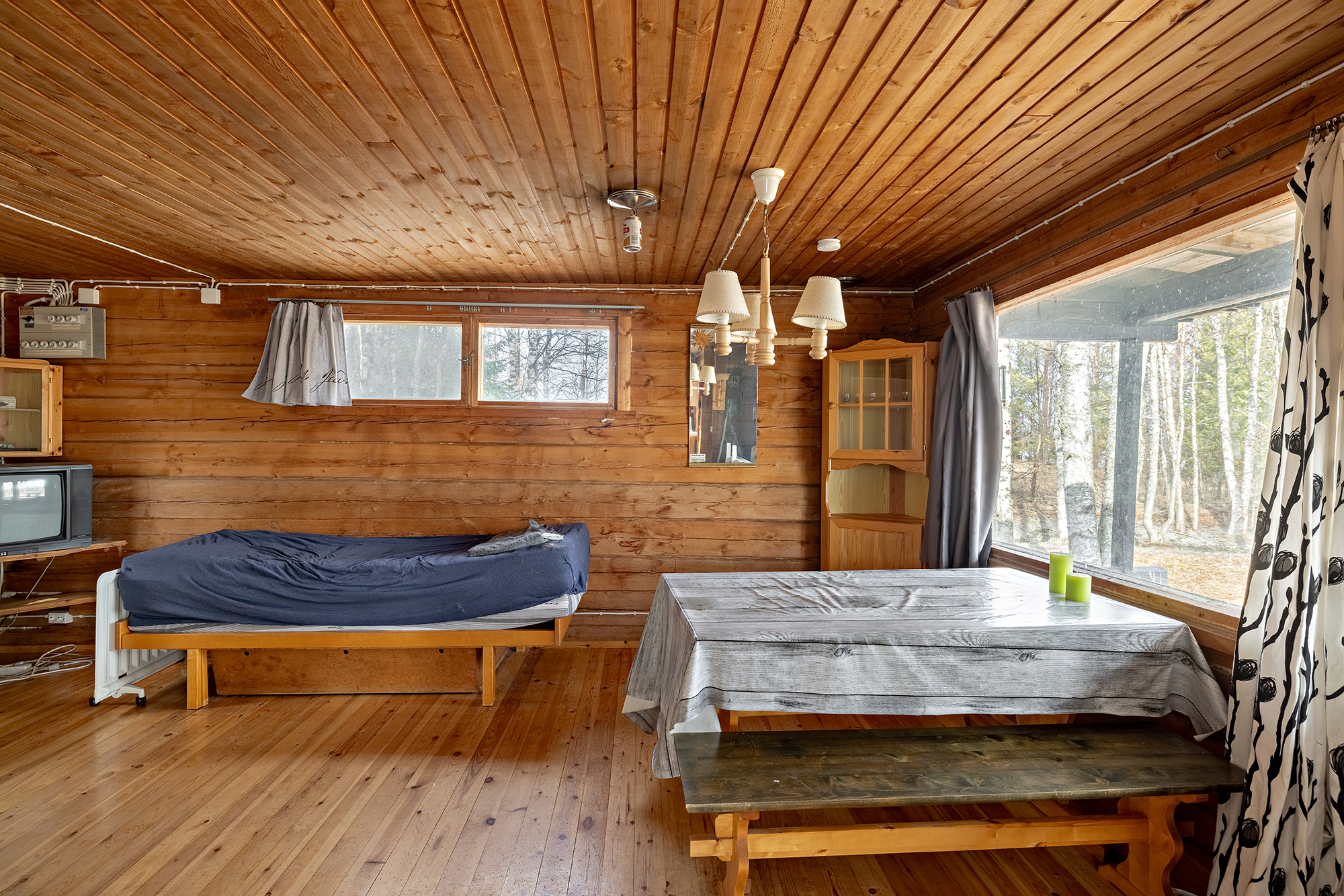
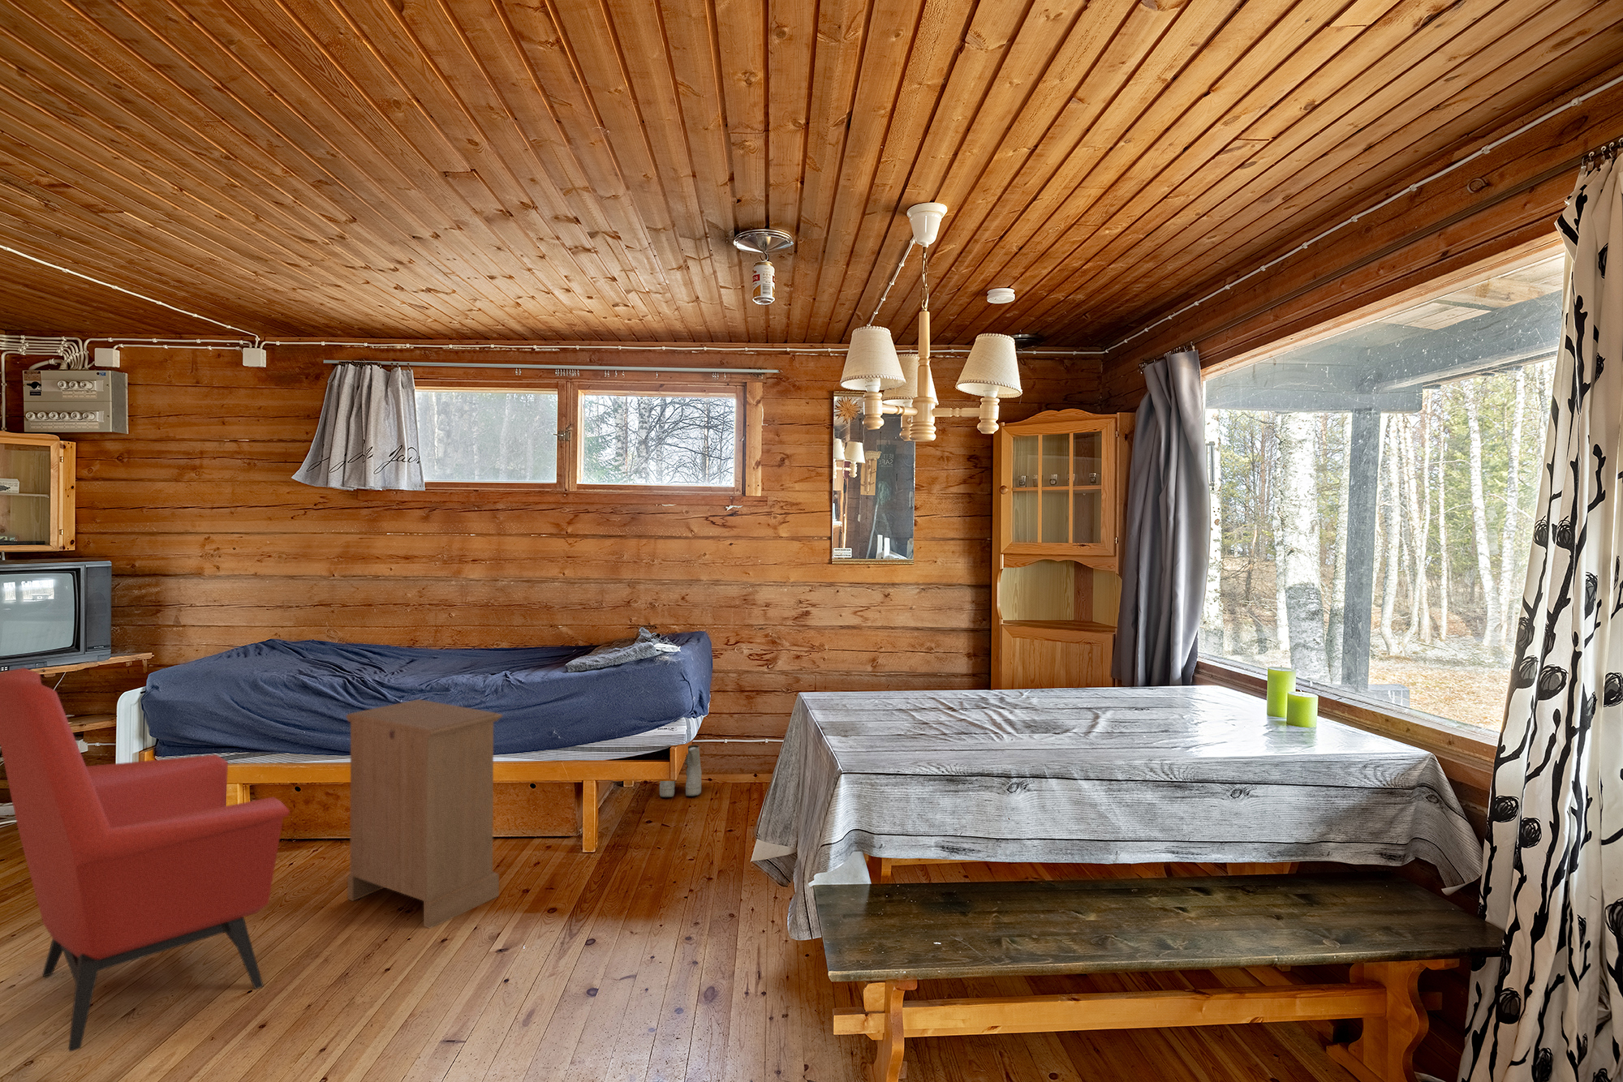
+ boots (685, 768)
+ cabinet (424, 805)
+ armchair (164, 819)
